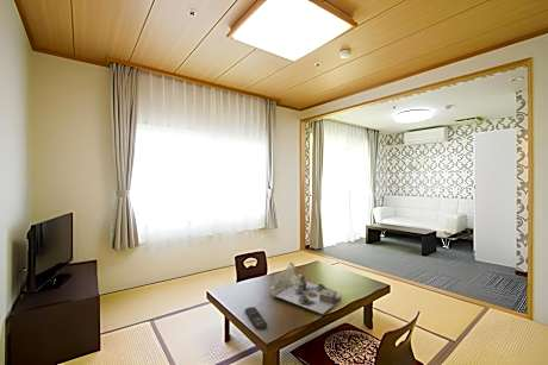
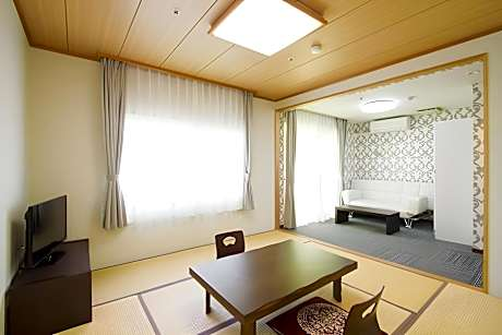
- remote control (255, 316)
- tea set (306, 283)
